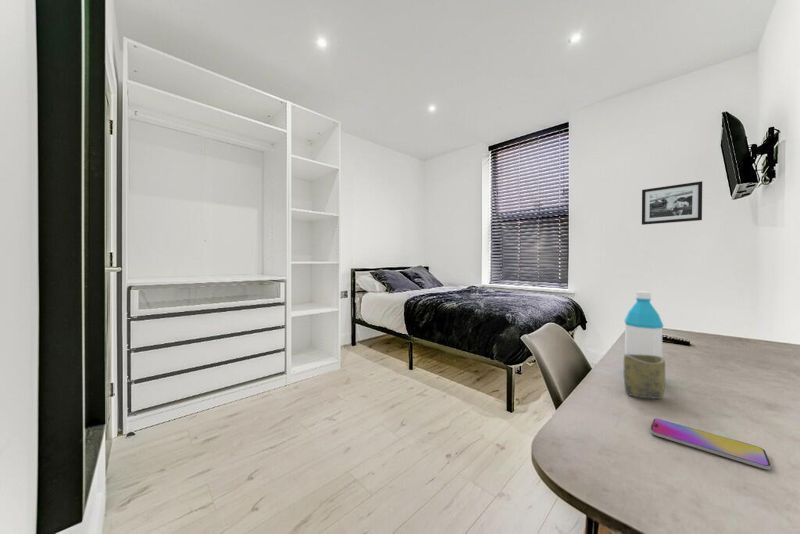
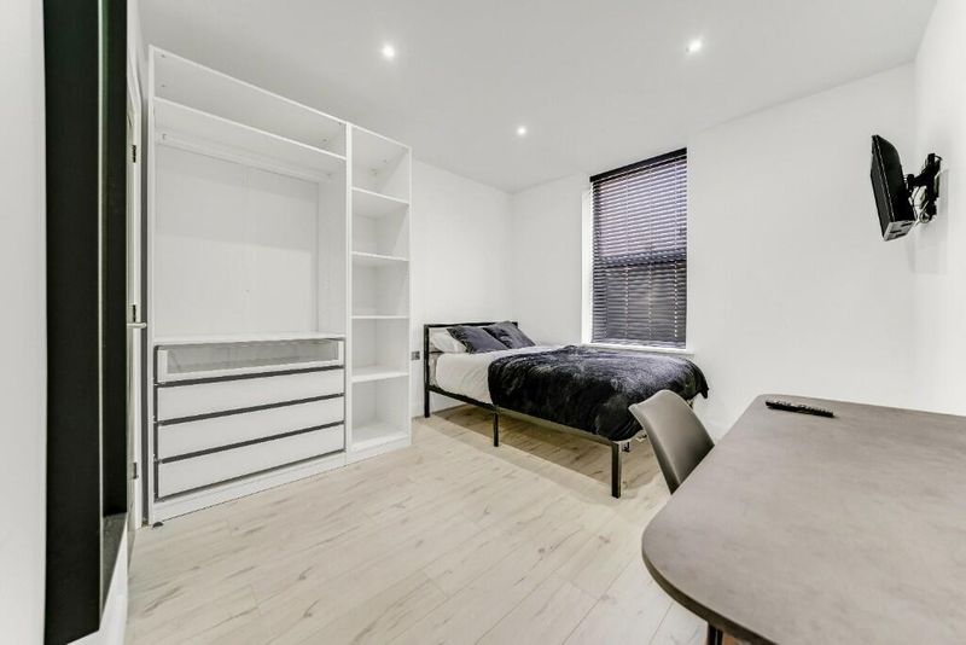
- water bottle (642, 334)
- smartphone (704, 440)
- cup (643, 375)
- picture frame (670, 204)
